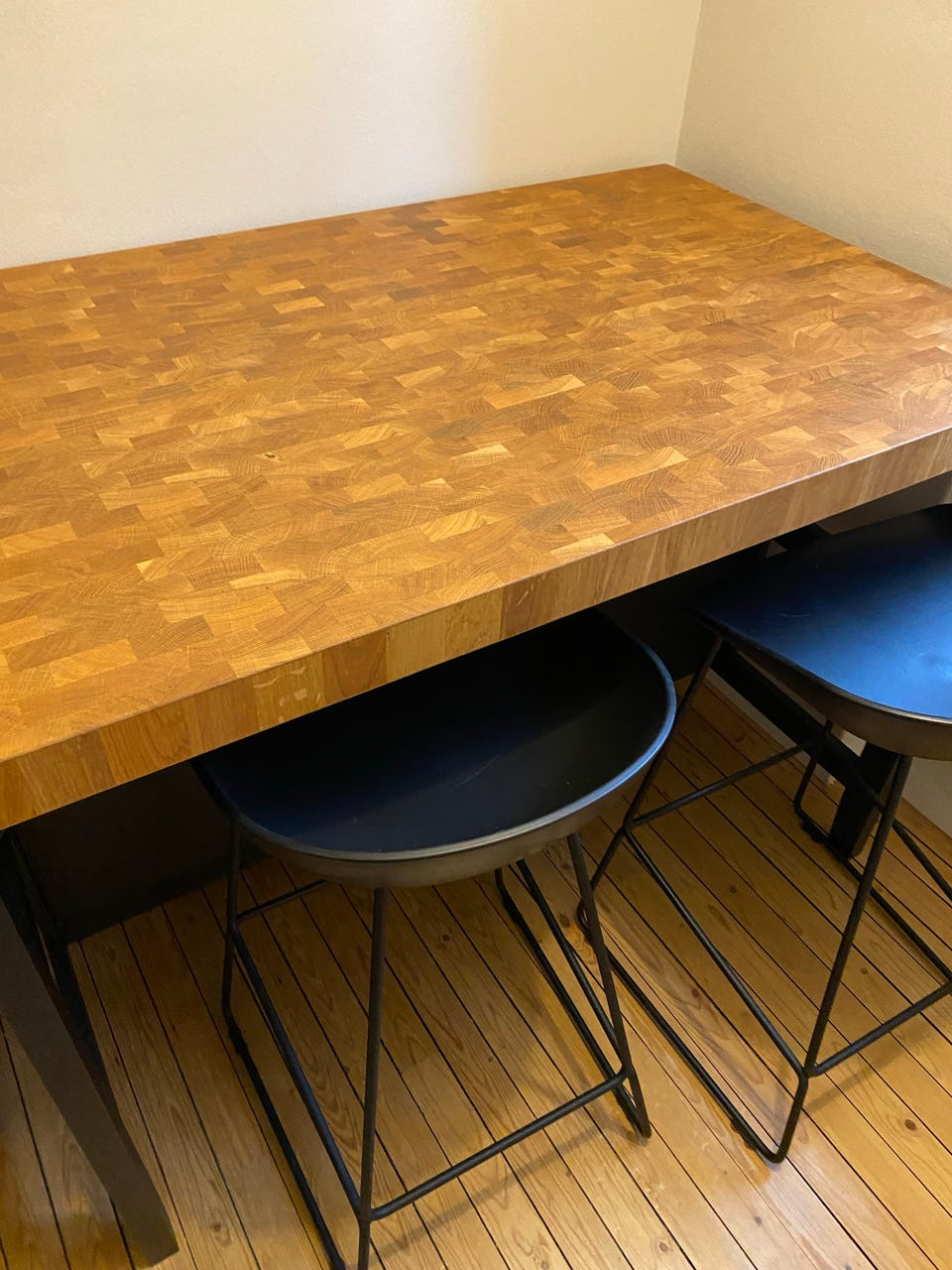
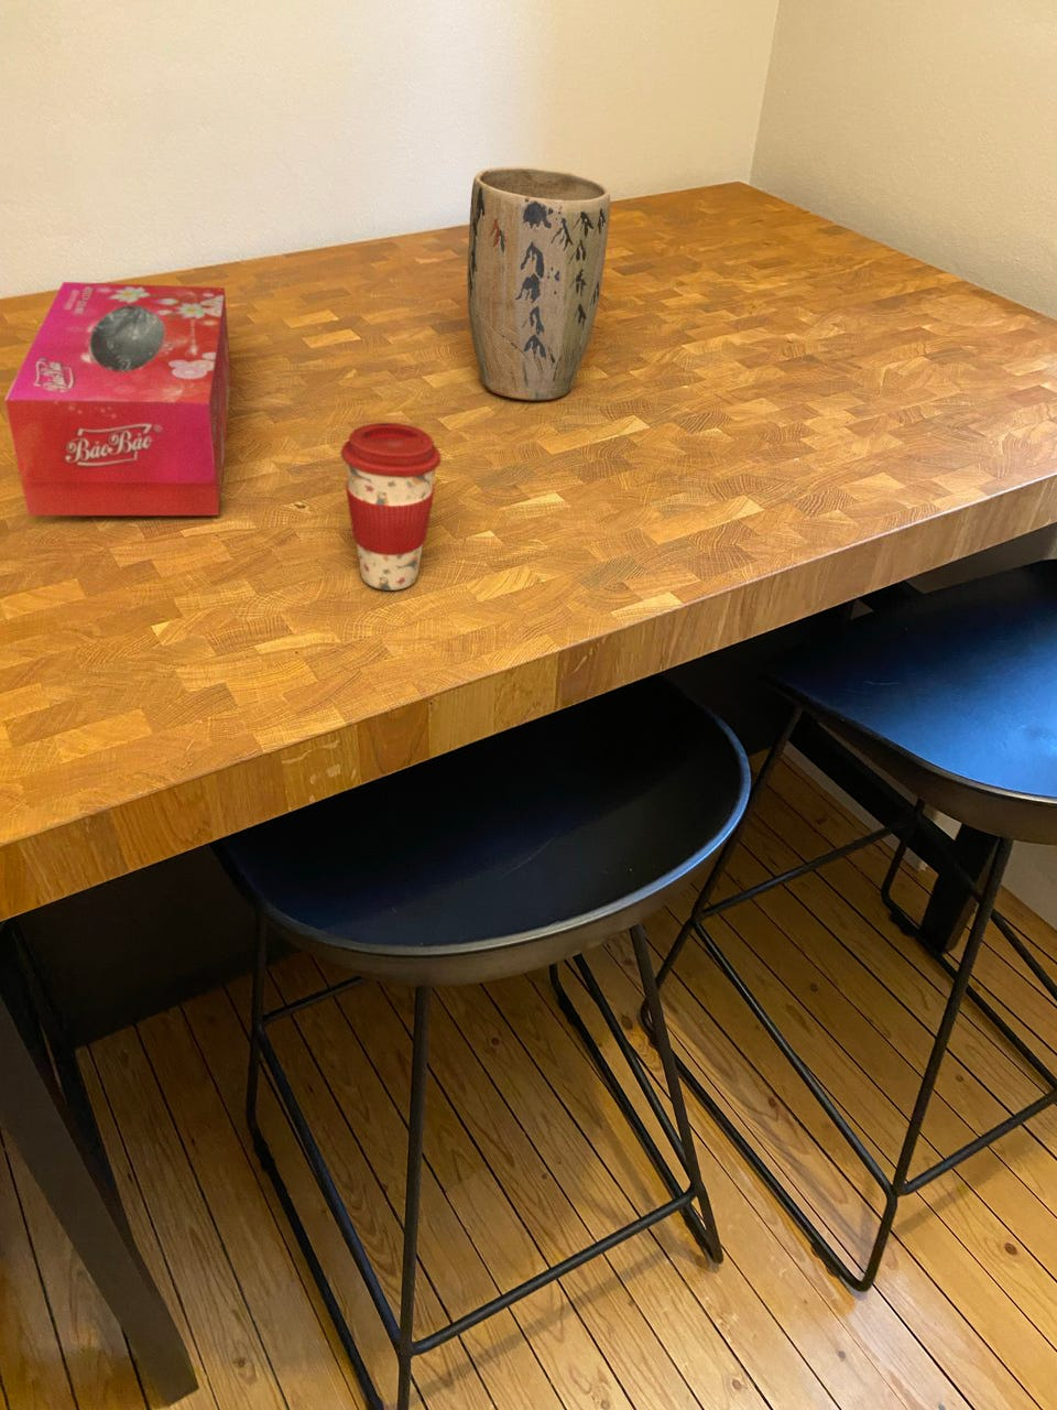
+ coffee cup (390, 508)
+ plant pot (533, 288)
+ tissue box (135, 390)
